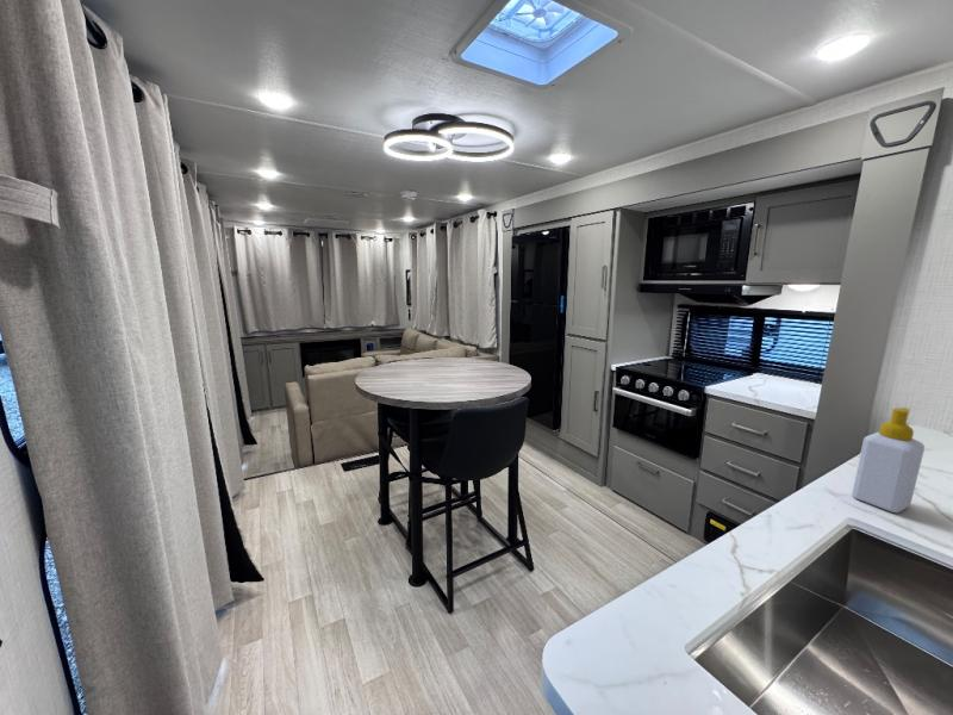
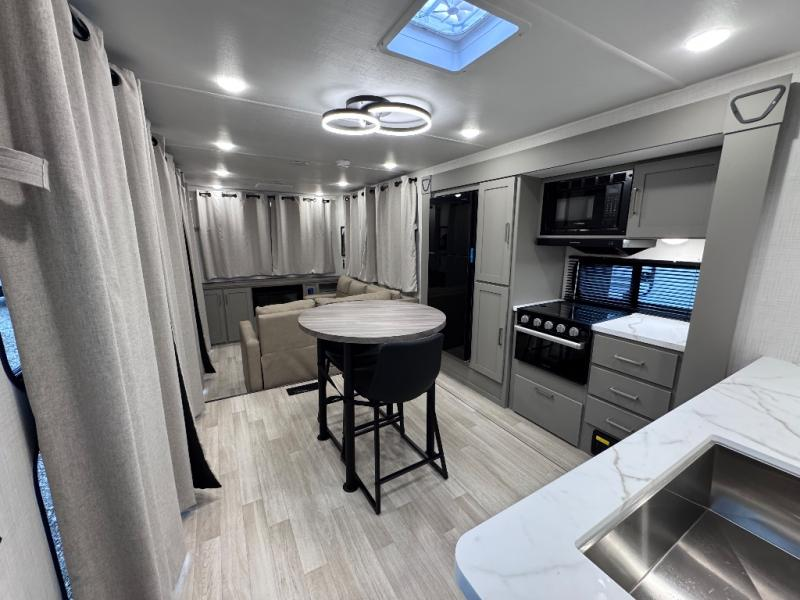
- soap bottle (890, 456)
